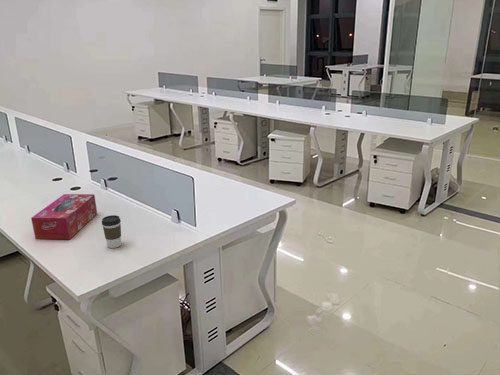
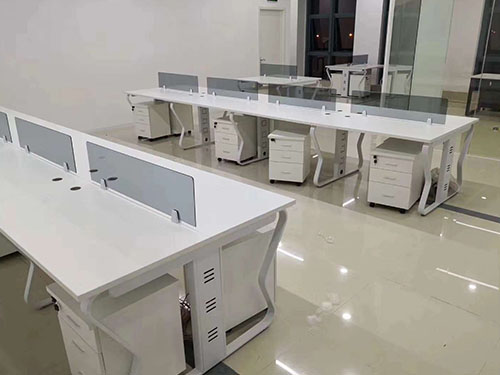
- tissue box (66, 215)
- coffee cup (112, 231)
